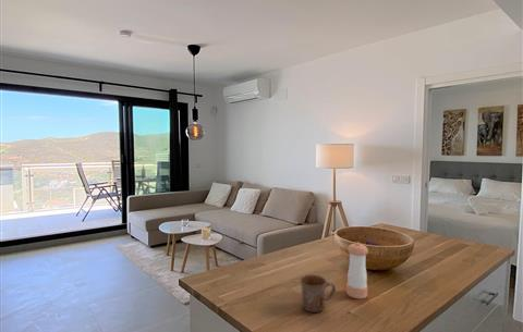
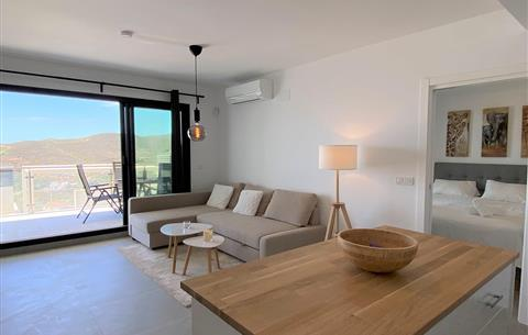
- mug (317, 293)
- pepper shaker (356, 268)
